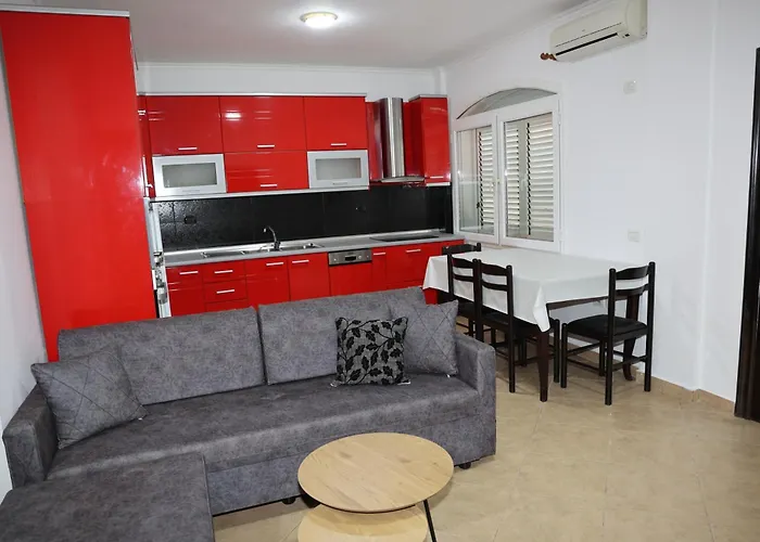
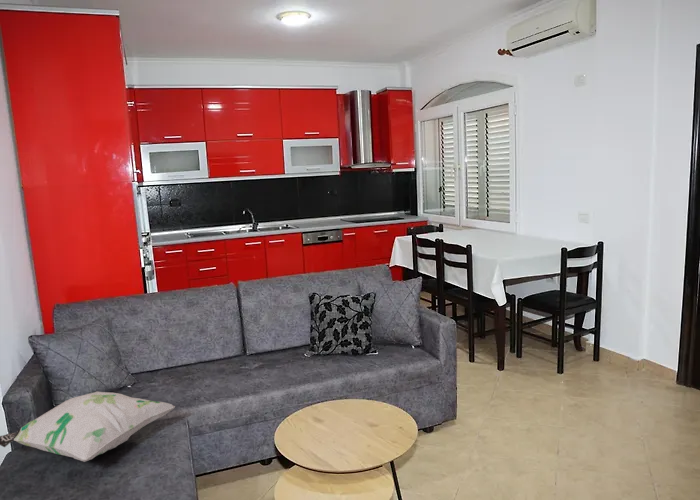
+ decorative pillow (88, 423)
